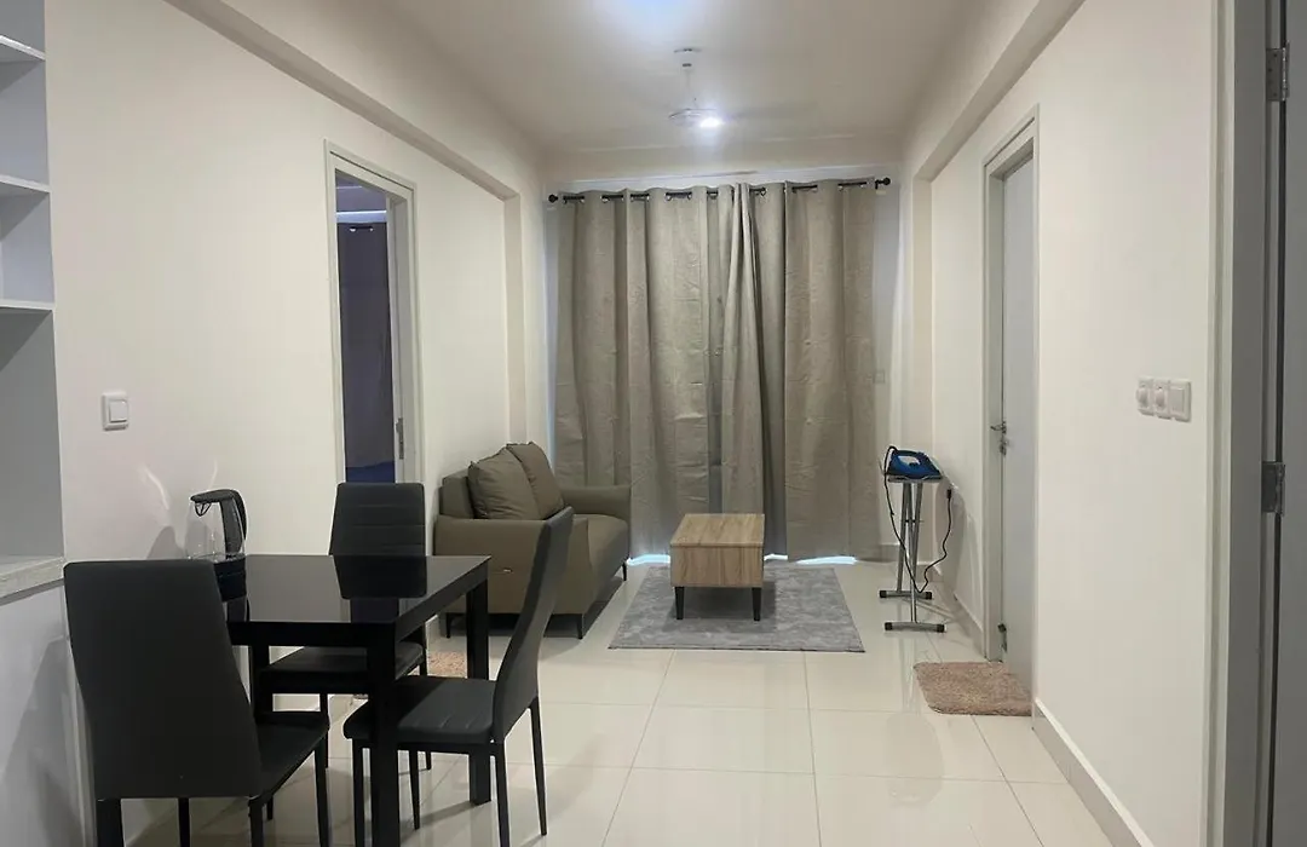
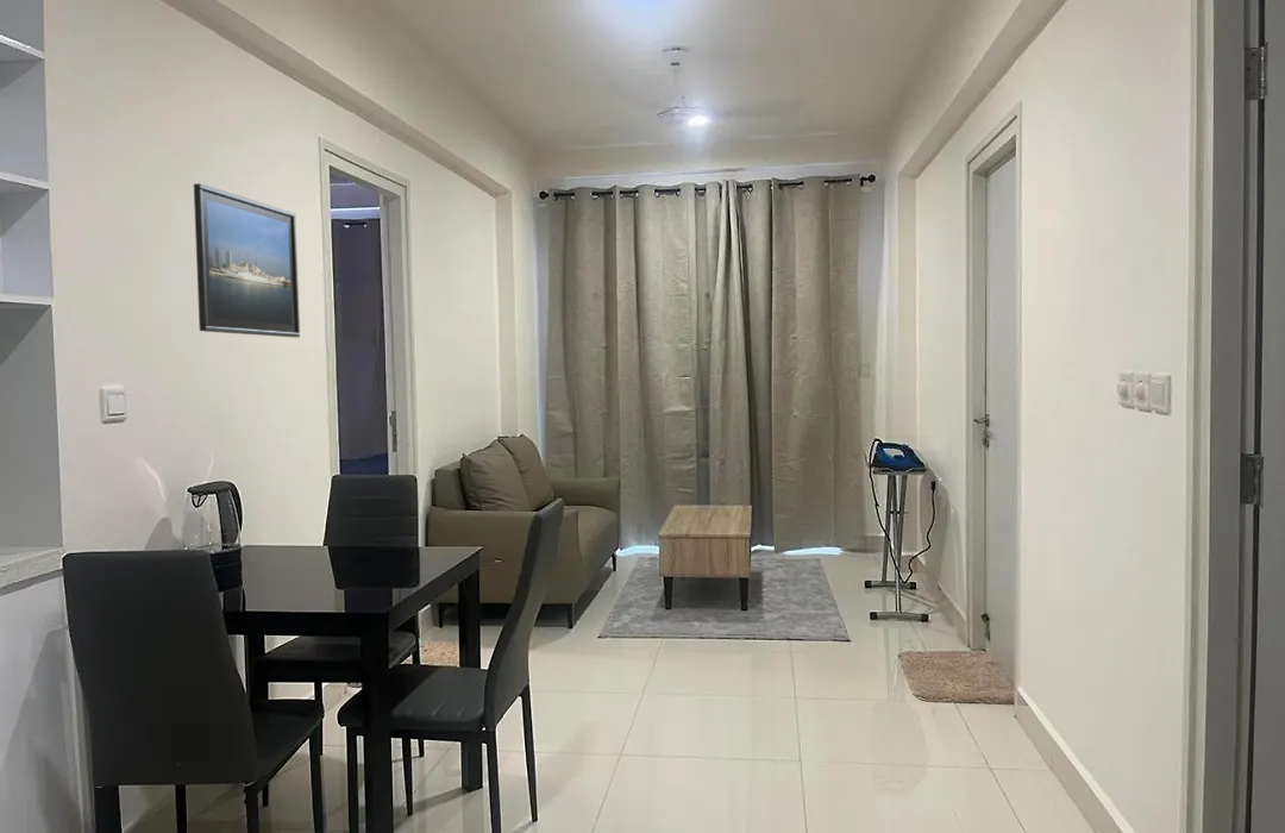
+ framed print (251, 267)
